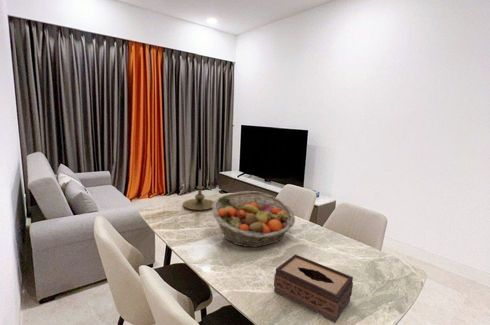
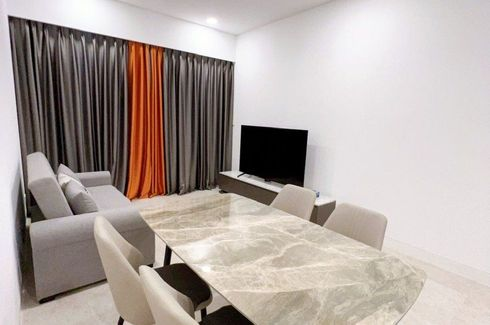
- candle holder (200, 187)
- fruit basket (253, 217)
- tissue box (312, 284)
